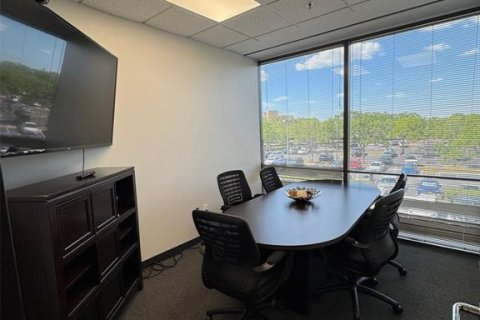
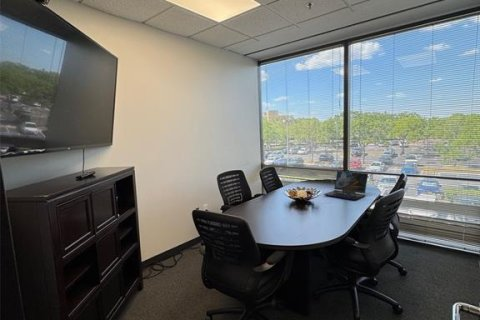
+ laptop (345, 184)
